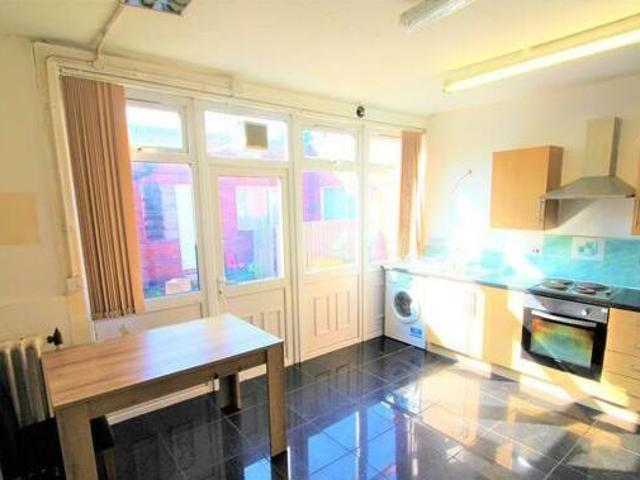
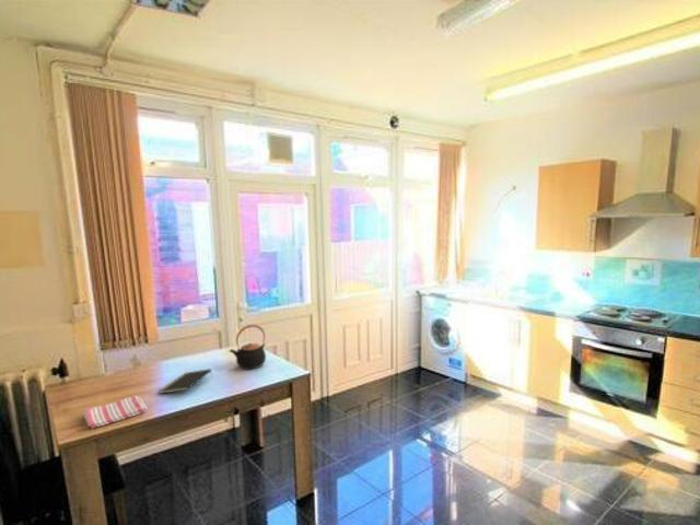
+ notepad (186, 381)
+ dish towel (116, 410)
+ teapot (247, 346)
